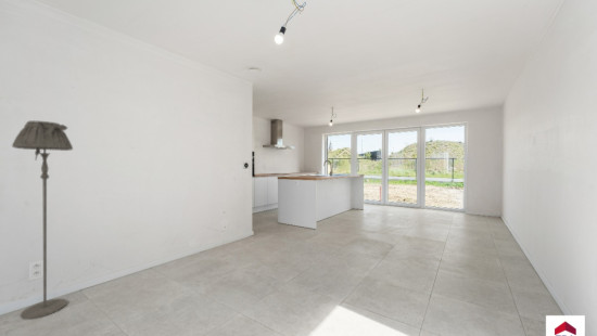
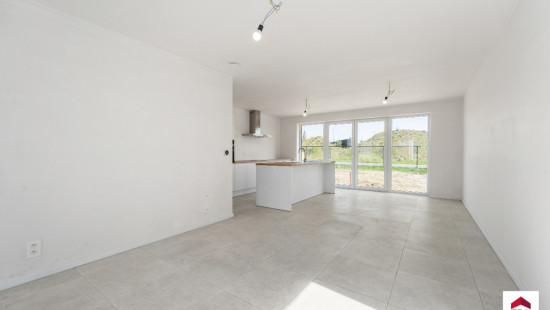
- floor lamp (43, 216)
